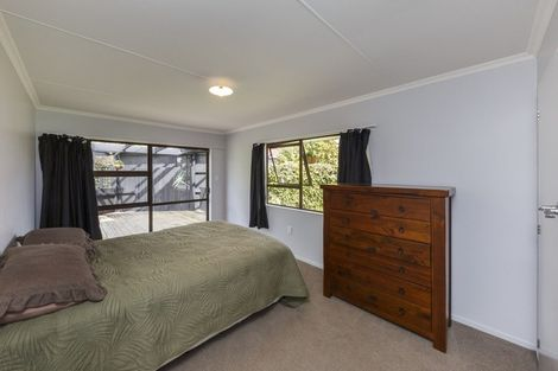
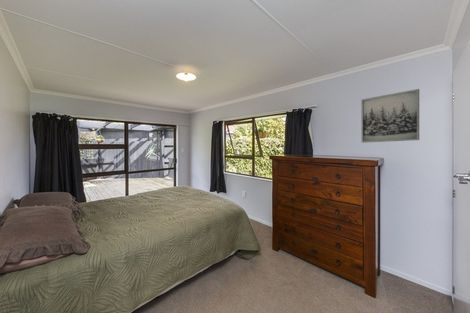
+ wall art (388, 118)
